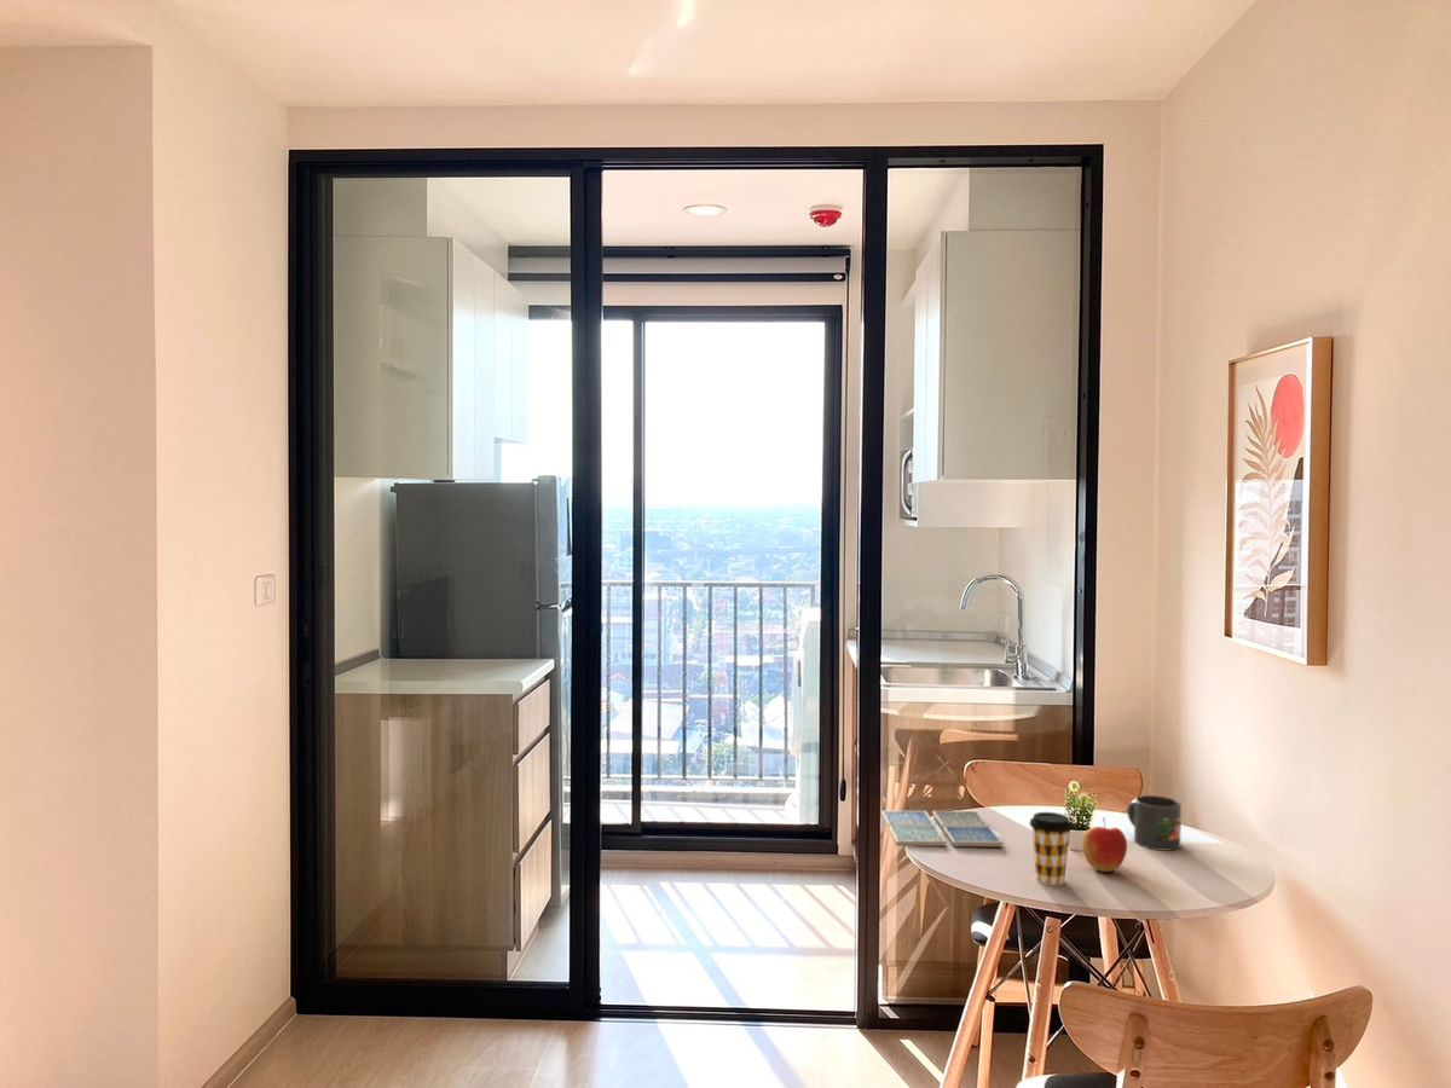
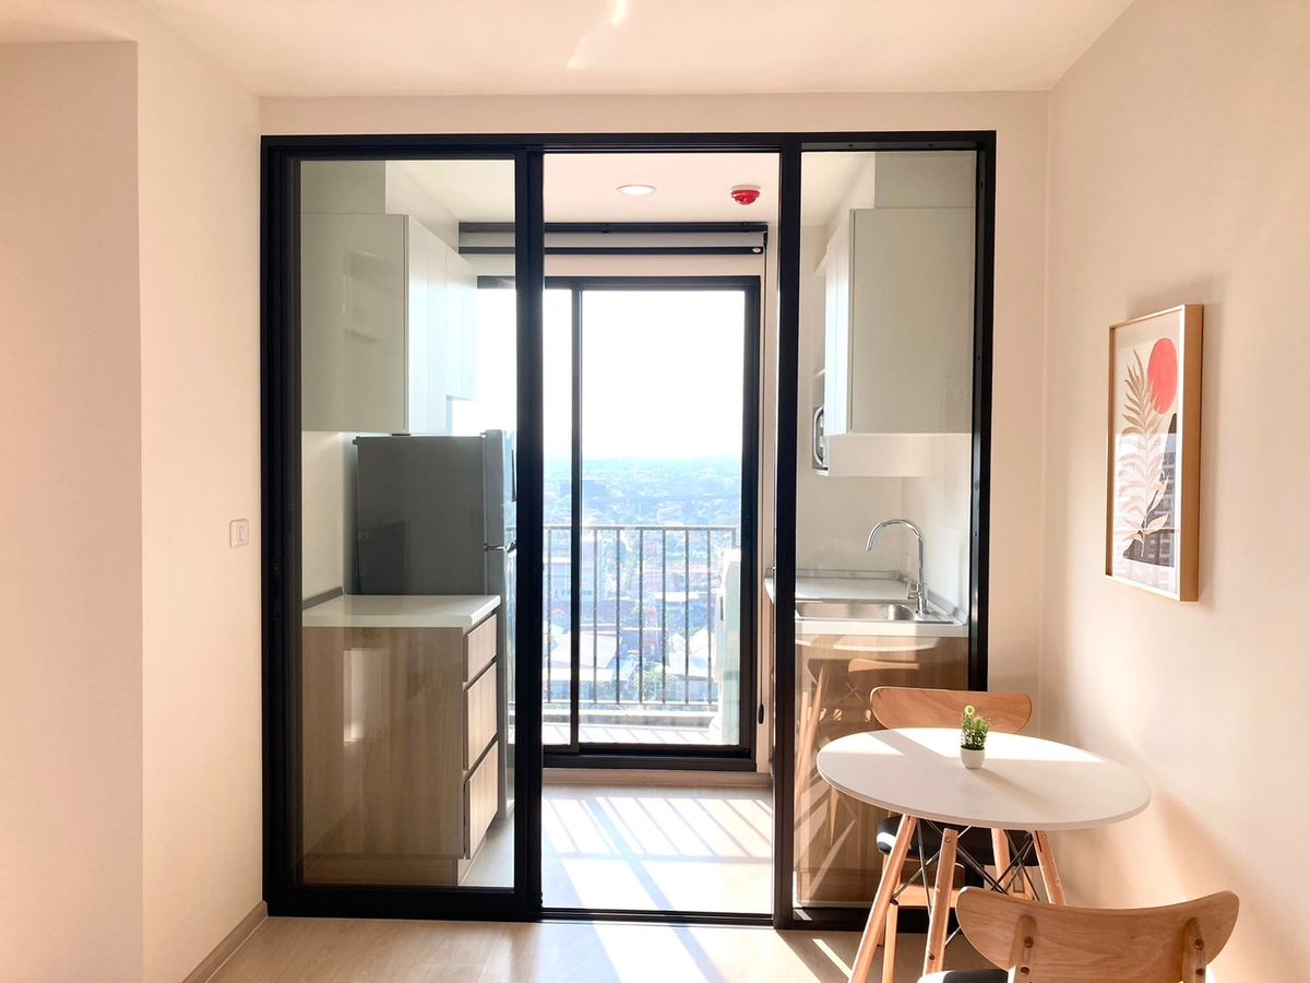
- coffee cup (1050, 849)
- drink coaster (940, 826)
- mug (1151, 820)
- apple (1104, 844)
